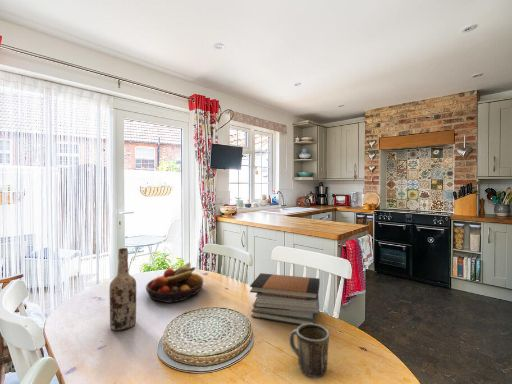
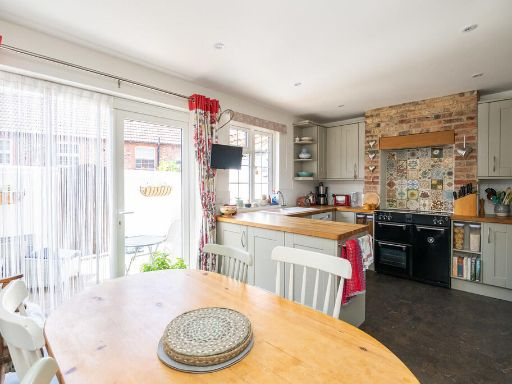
- fruit bowl (175, 279)
- wine bottle (123, 287)
- book stack (286, 297)
- mug (307, 349)
